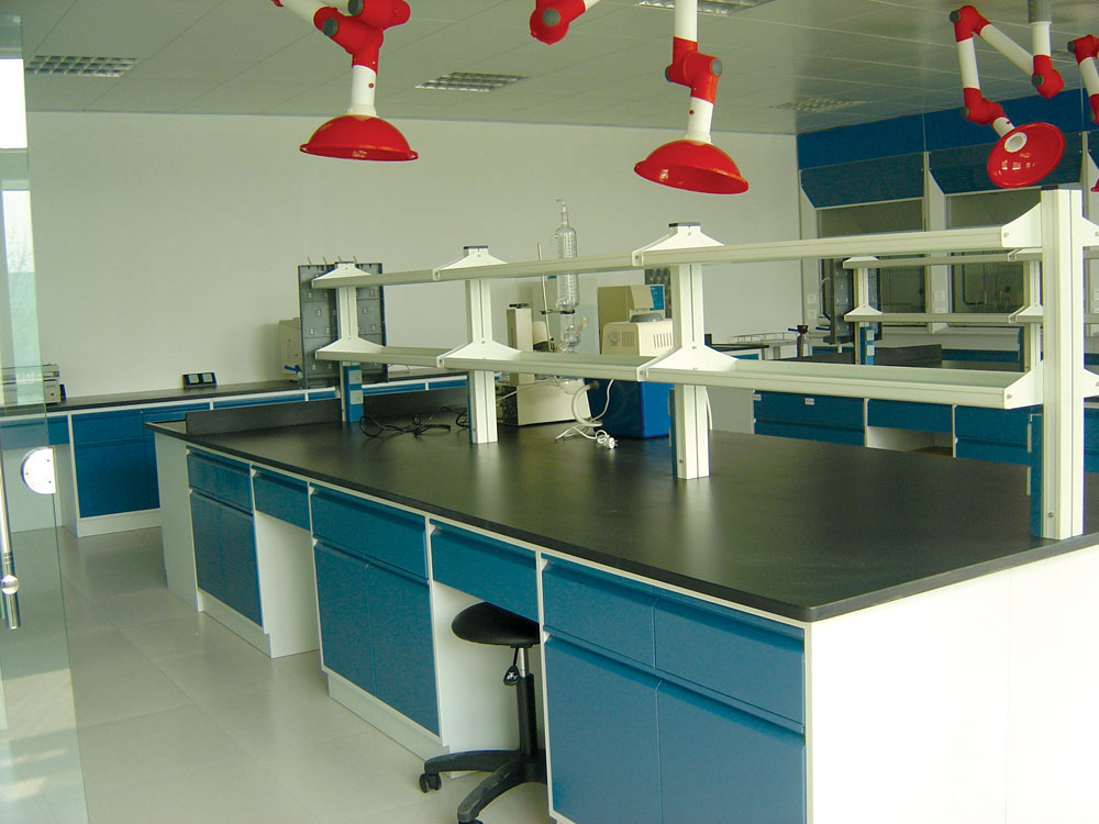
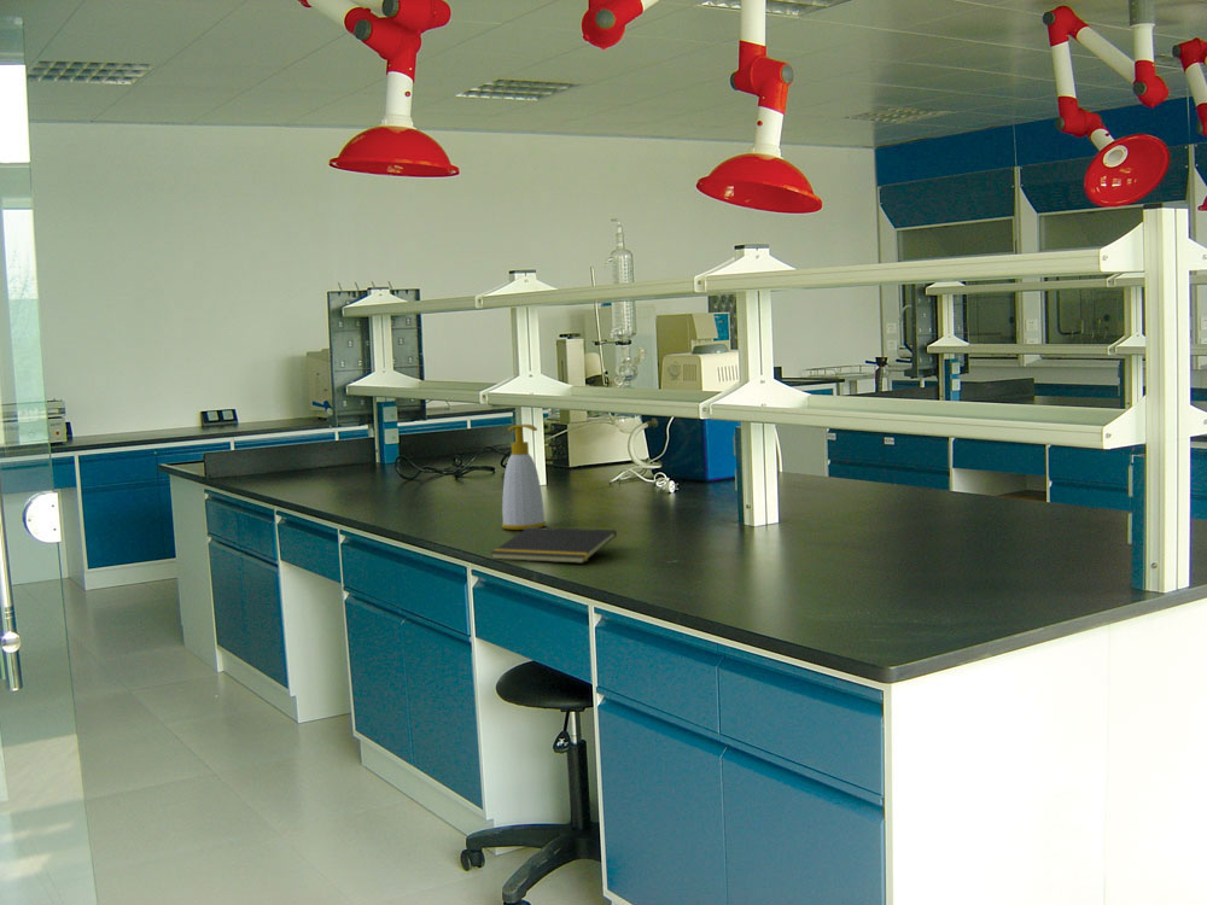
+ notepad (554, 544)
+ soap bottle (521, 475)
